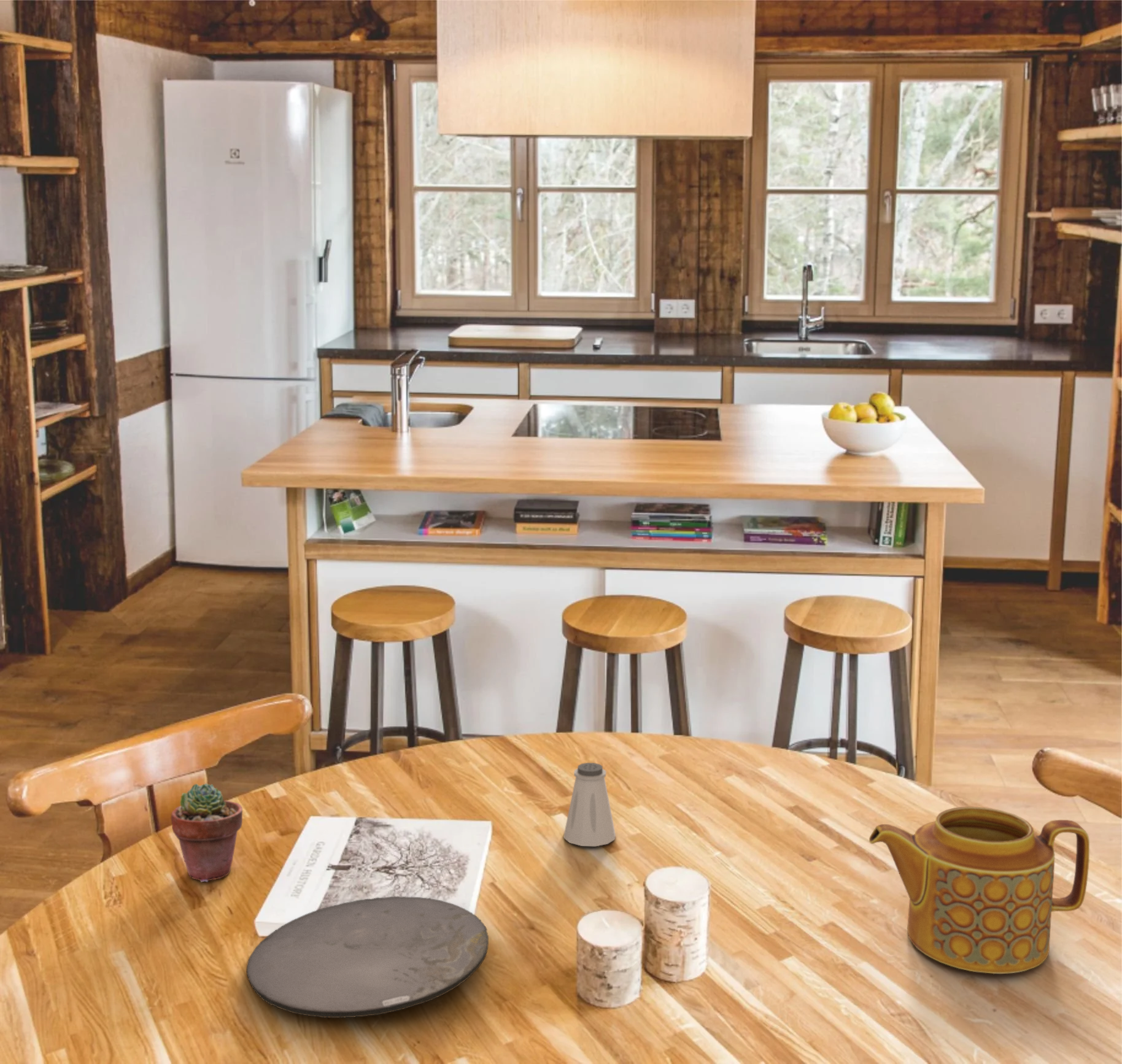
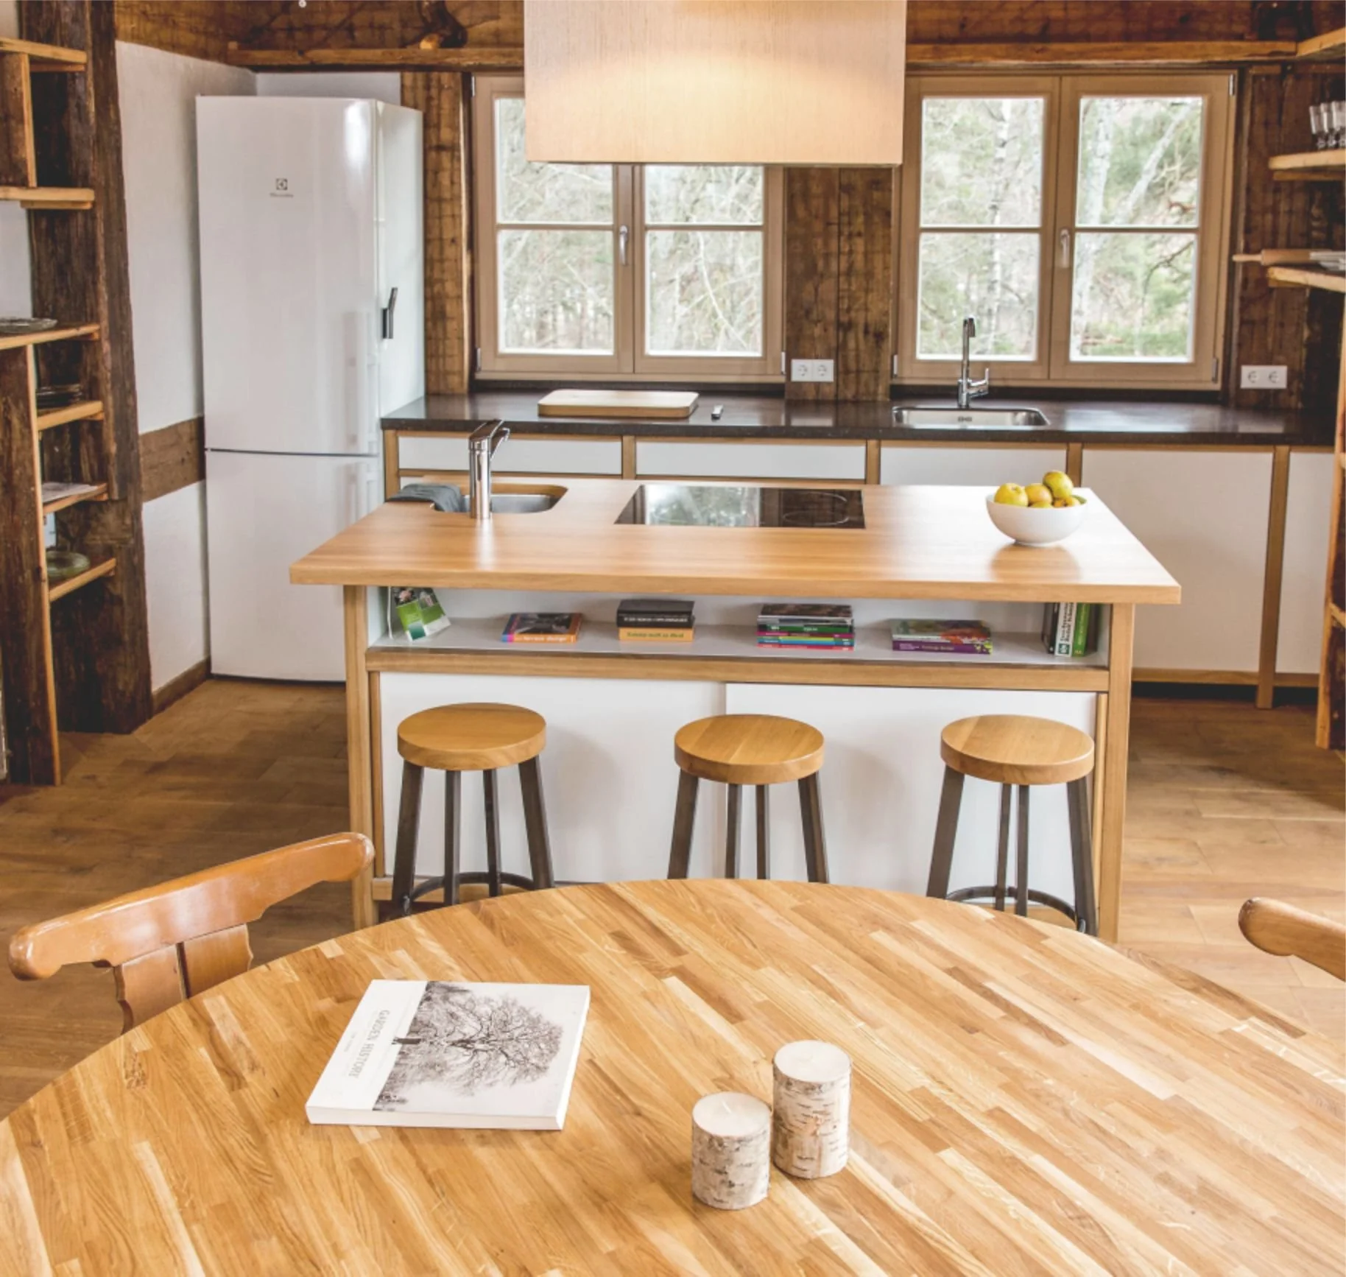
- potted succulent (207, 828)
- teapot (975, 882)
- plate (369, 952)
- saltshaker (589, 801)
